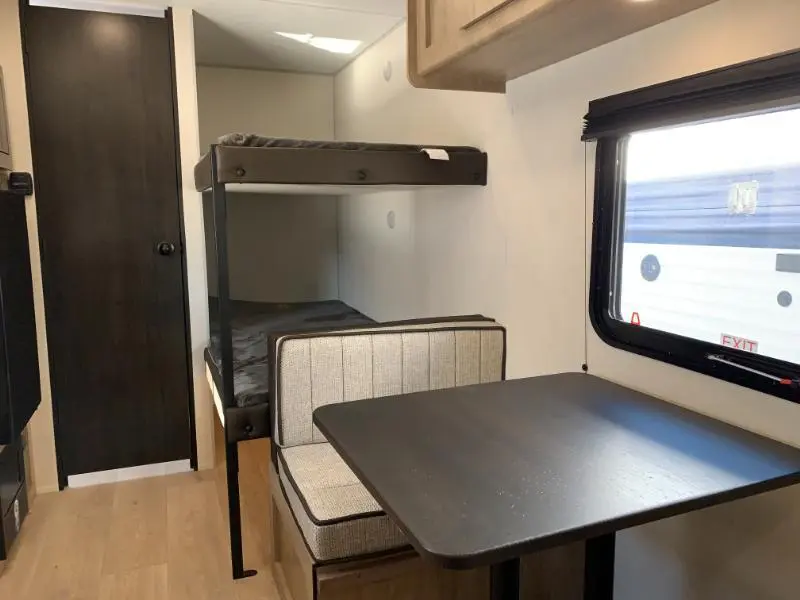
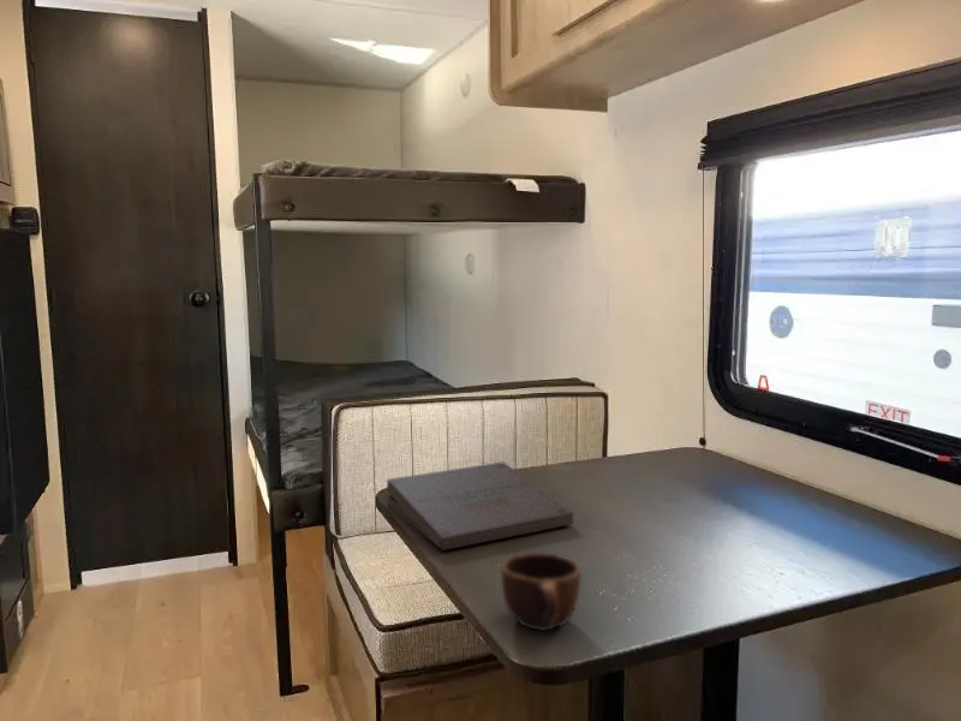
+ mug (547, 594)
+ pizza box (476, 500)
